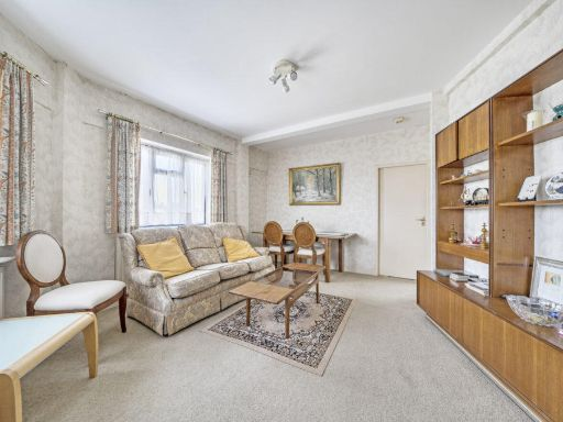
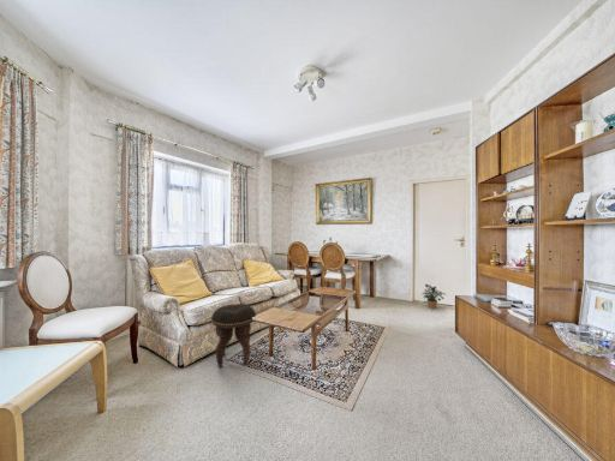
+ footstool (234, 333)
+ potted plant (434, 297)
